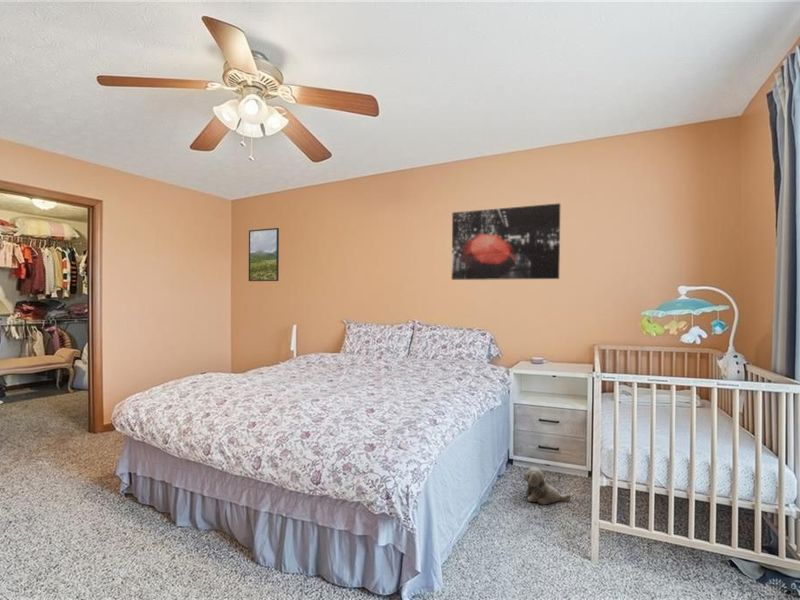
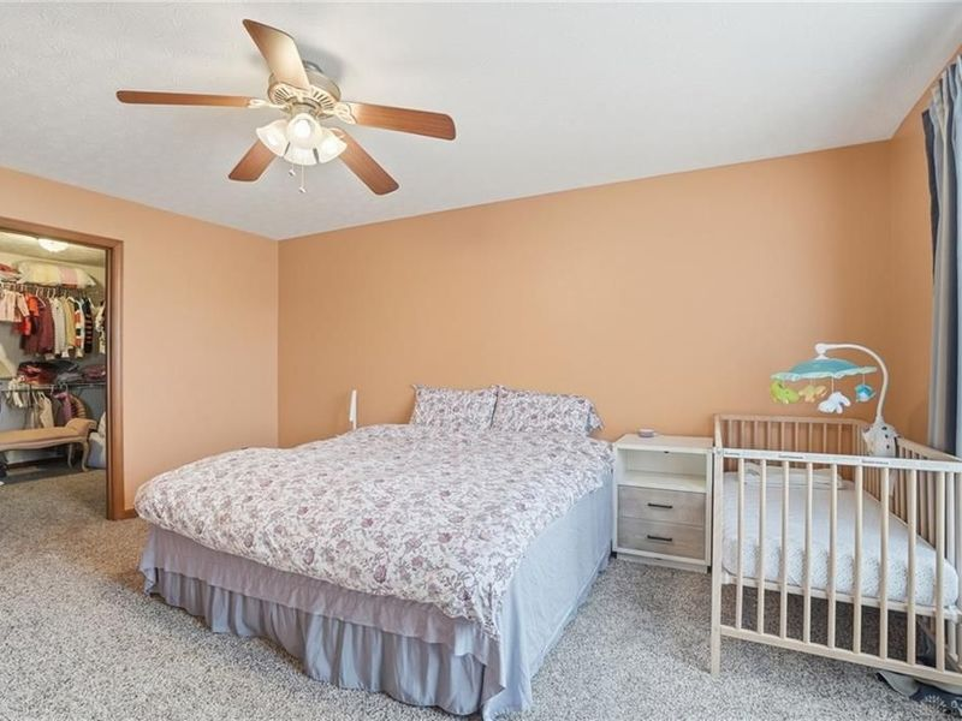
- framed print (263, 255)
- wall art (502, 244)
- plush toy (546, 485)
